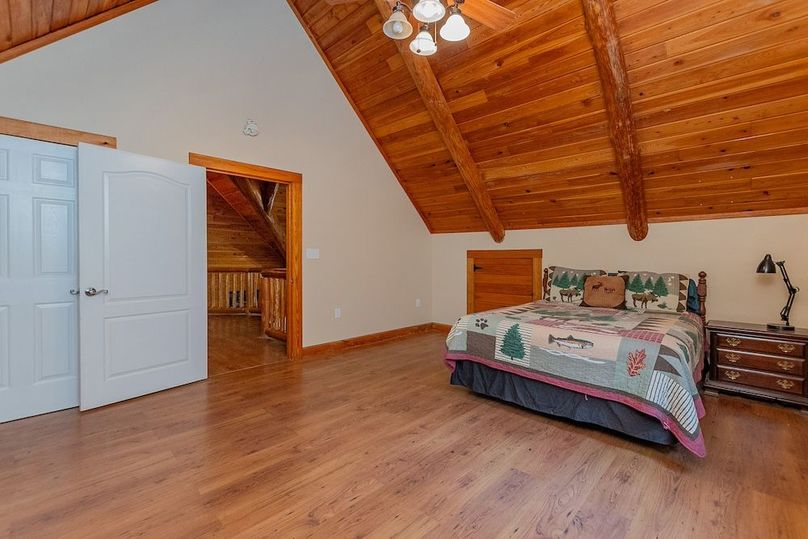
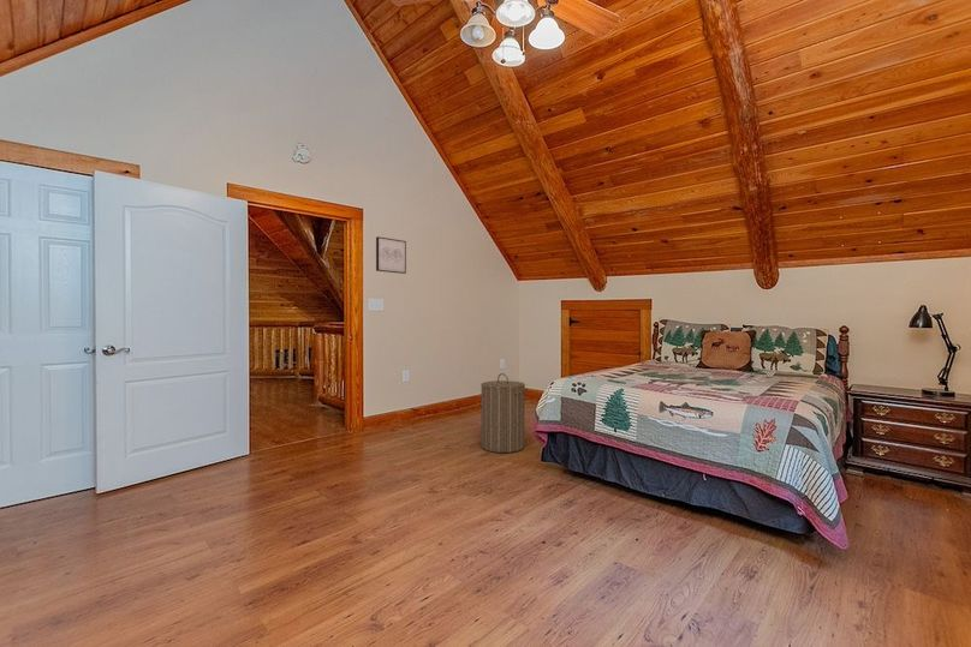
+ laundry hamper (502, 409)
+ wall art (391, 256)
